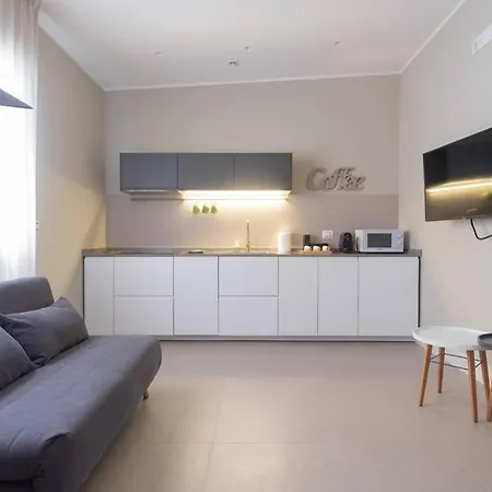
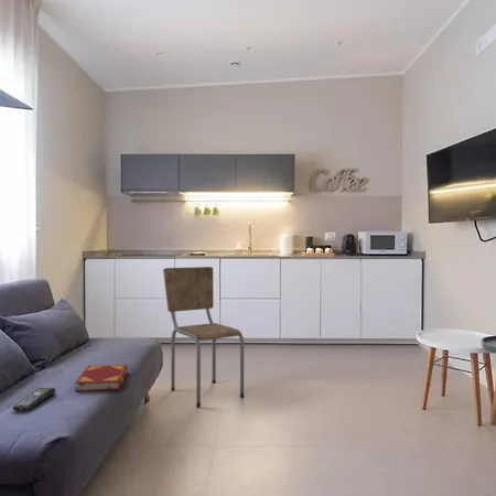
+ remote control (35, 398)
+ dining chair (203, 330)
+ hardback book (103, 377)
